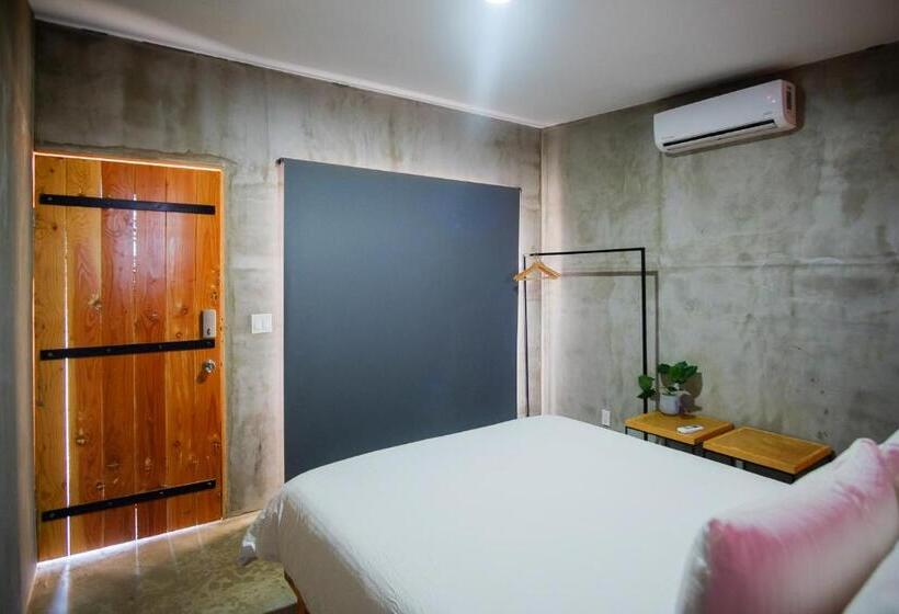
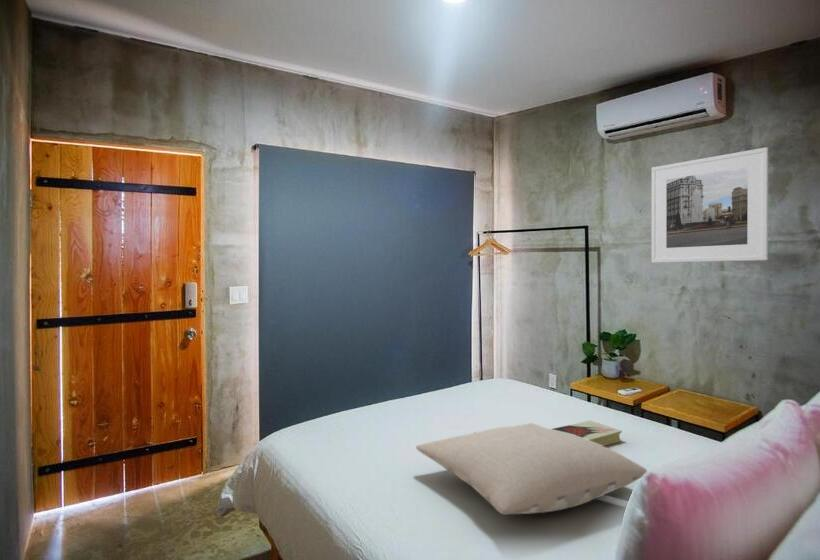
+ pillow (522, 458)
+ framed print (704, 210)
+ book (586, 434)
